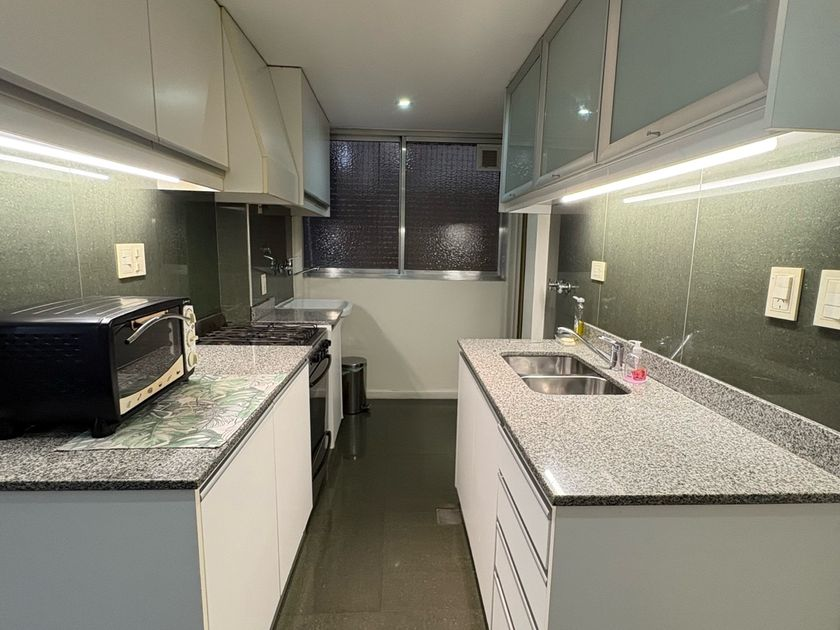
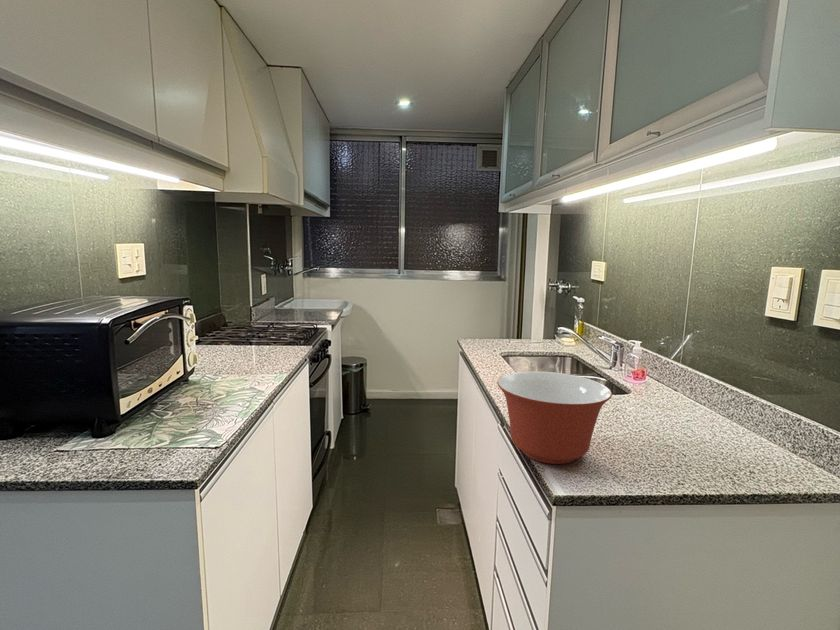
+ mixing bowl (550, 418)
